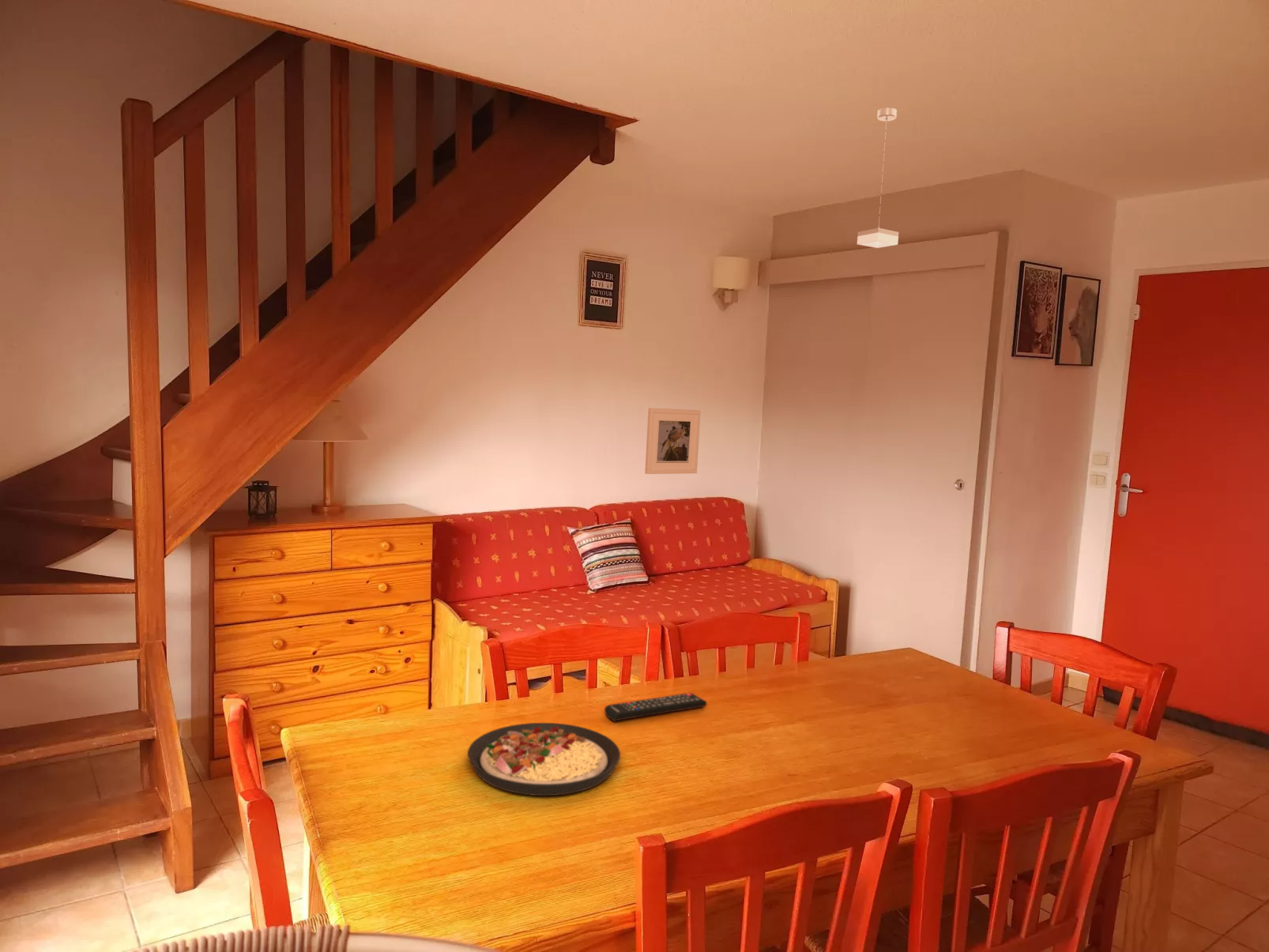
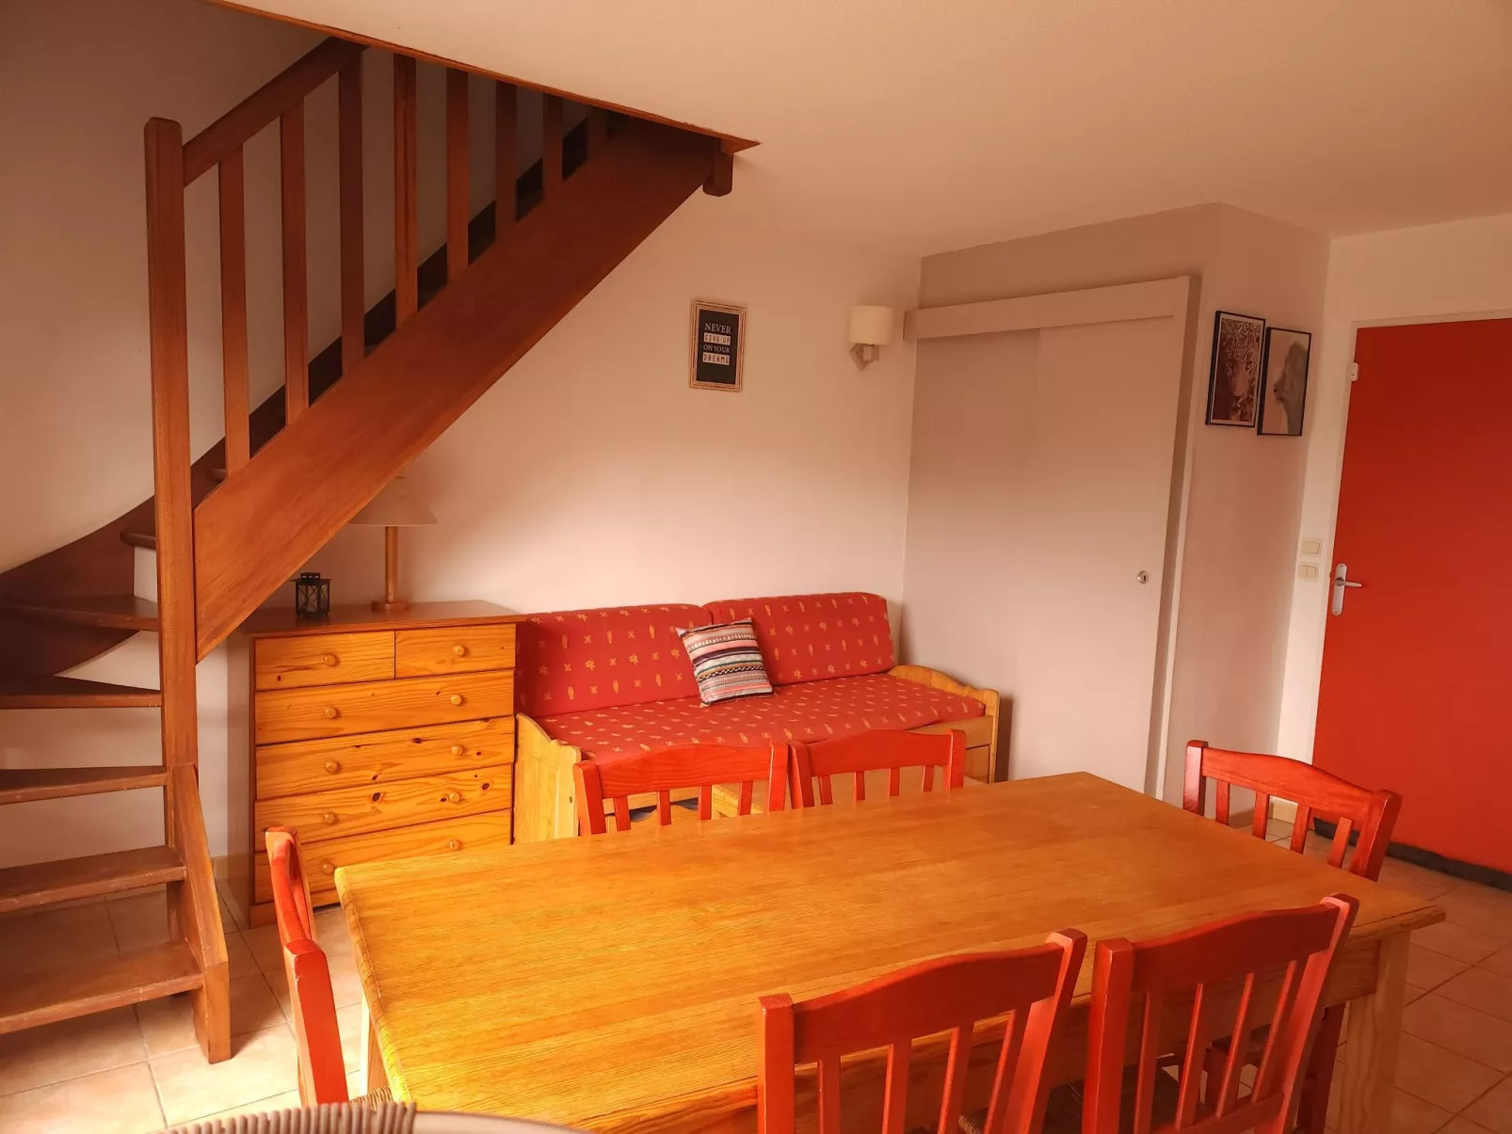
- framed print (673, 441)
- remote control (656, 706)
- plate (544, 754)
- pendant lamp (882, 178)
